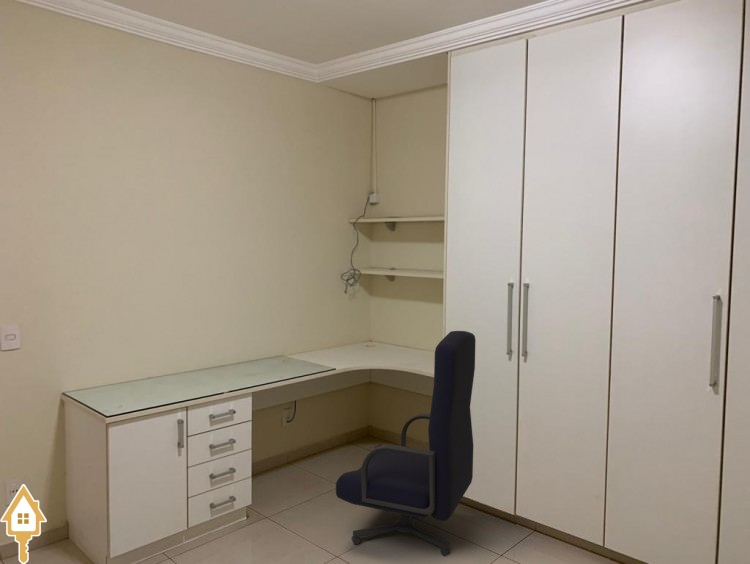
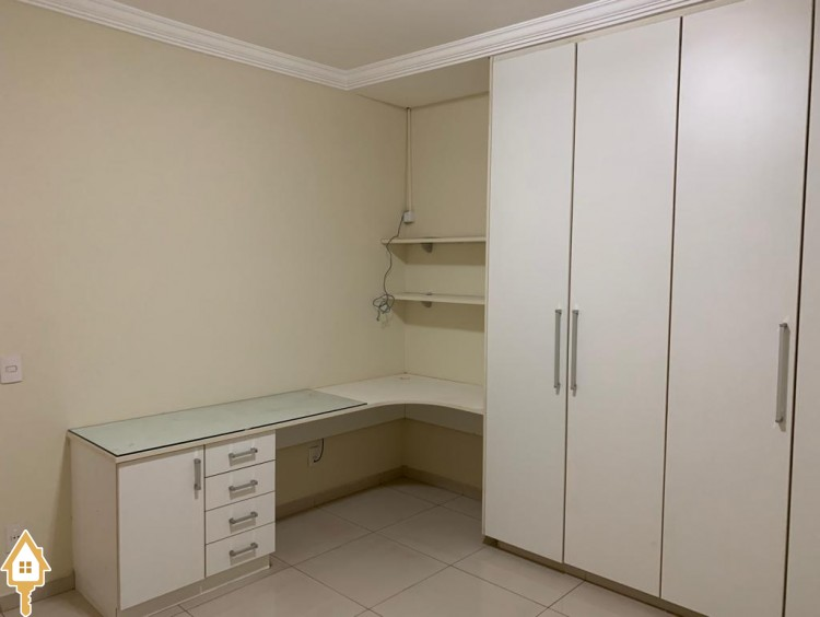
- office chair (405, 432)
